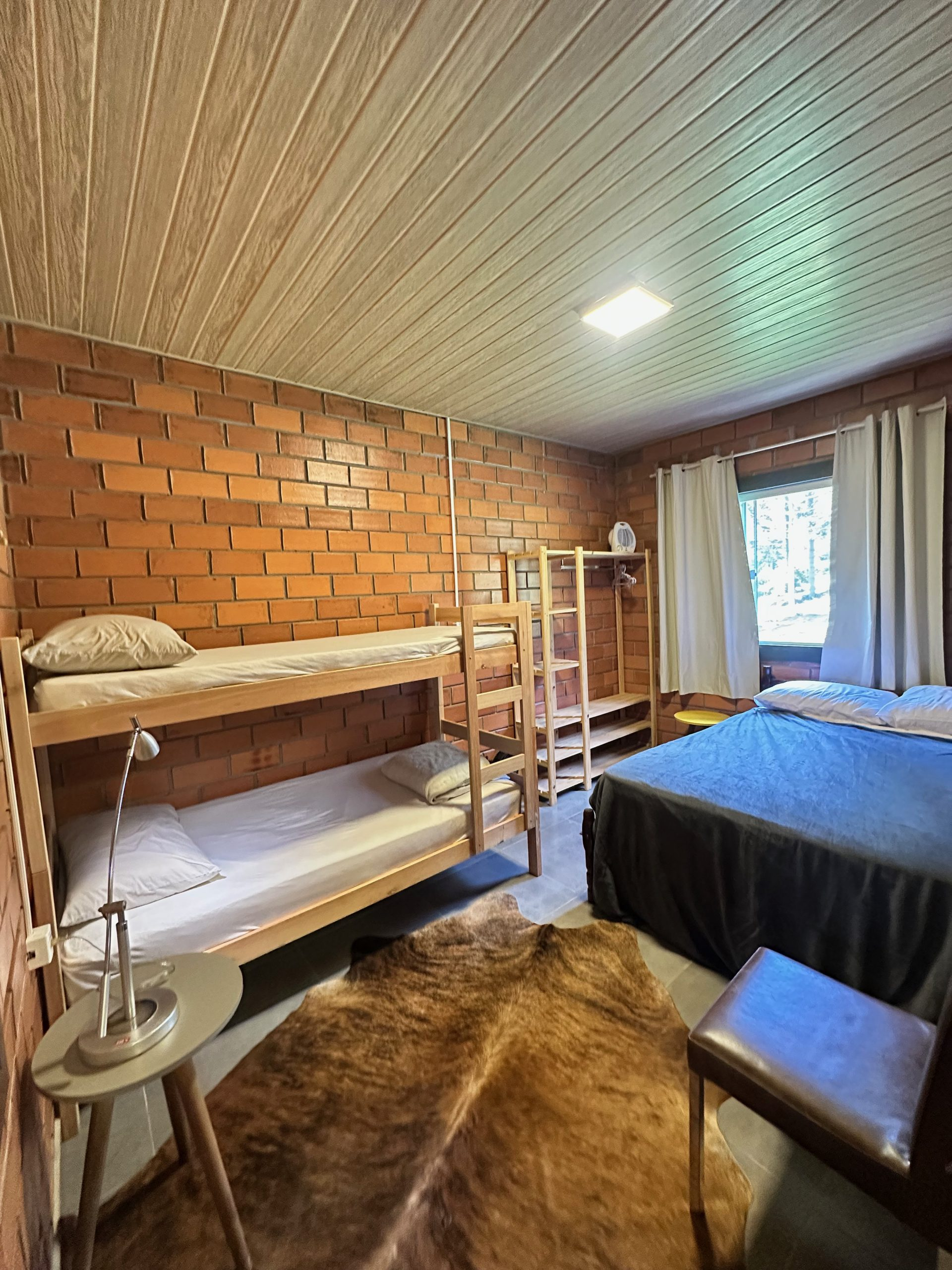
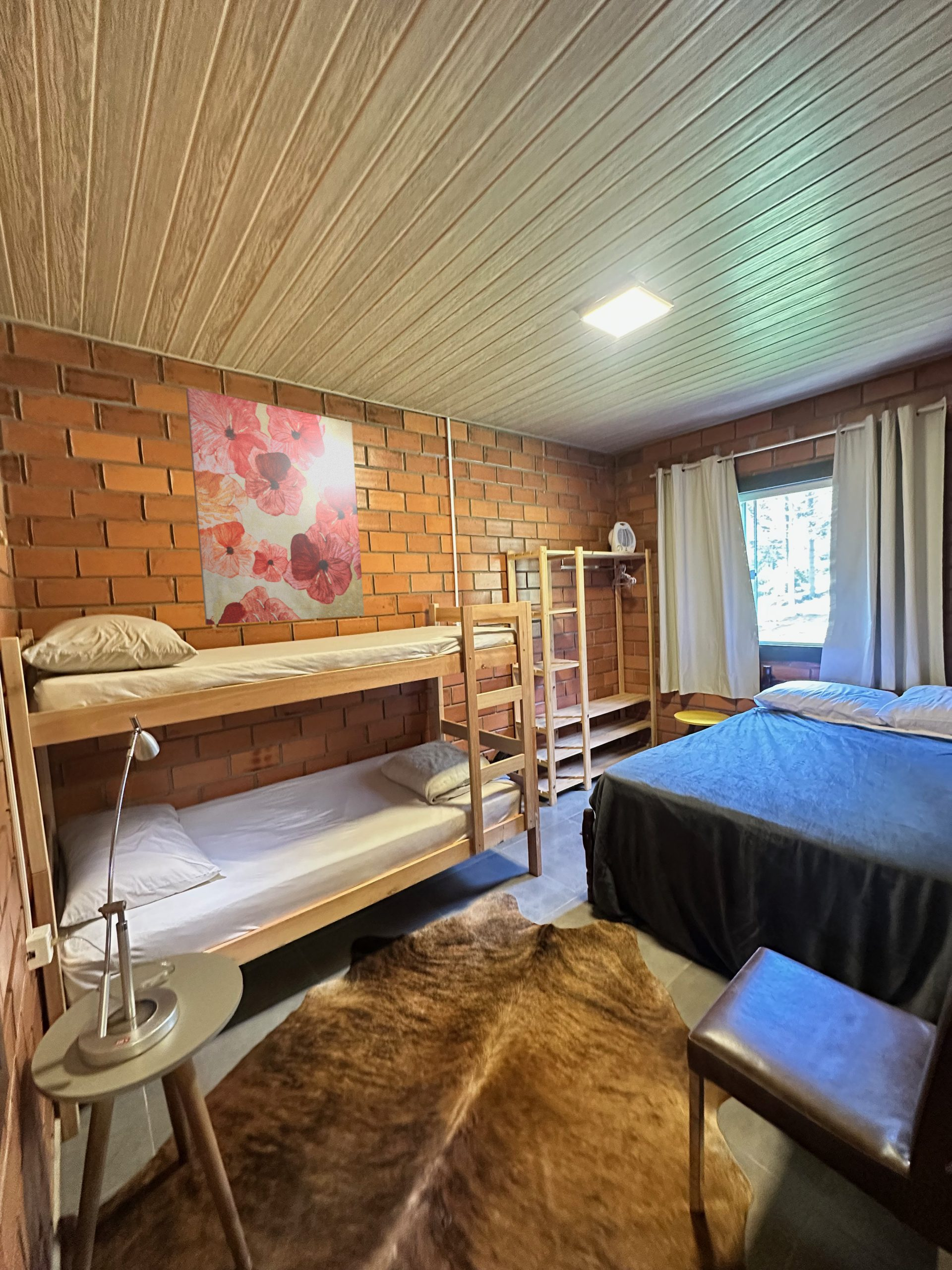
+ wall art (285, 515)
